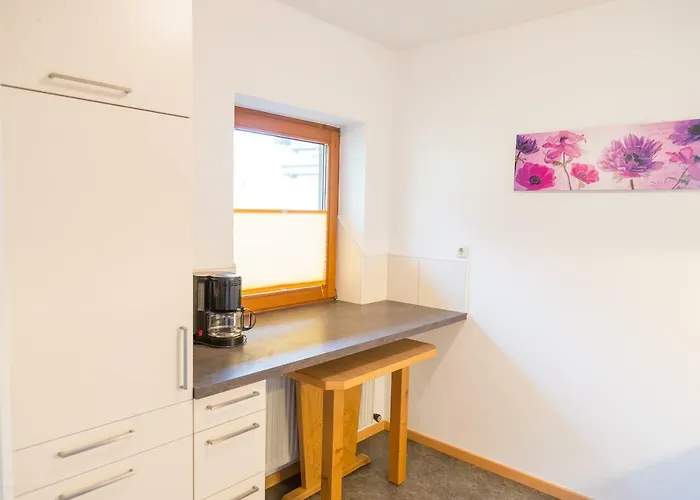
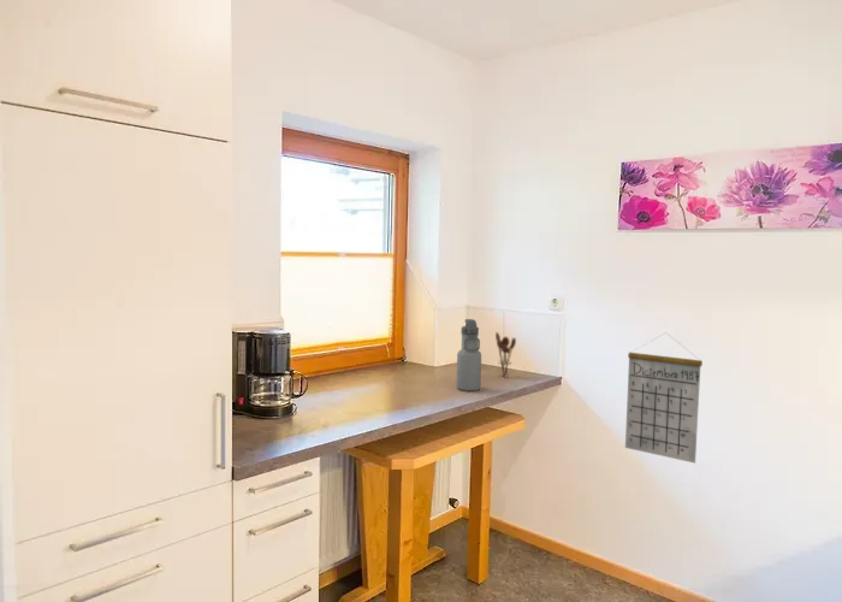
+ water bottle (469, 354)
+ calendar (662, 394)
+ utensil holder (504, 354)
